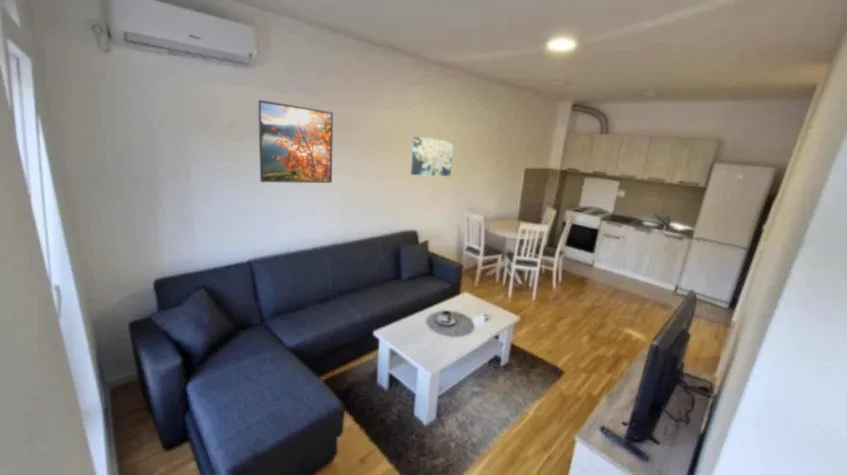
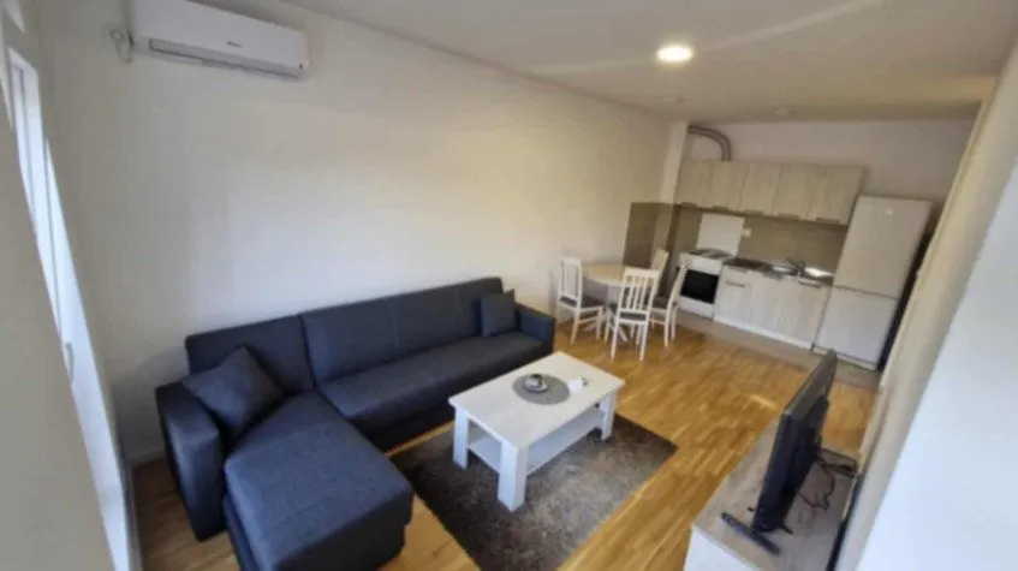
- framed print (298, 145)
- wall art (433, 157)
